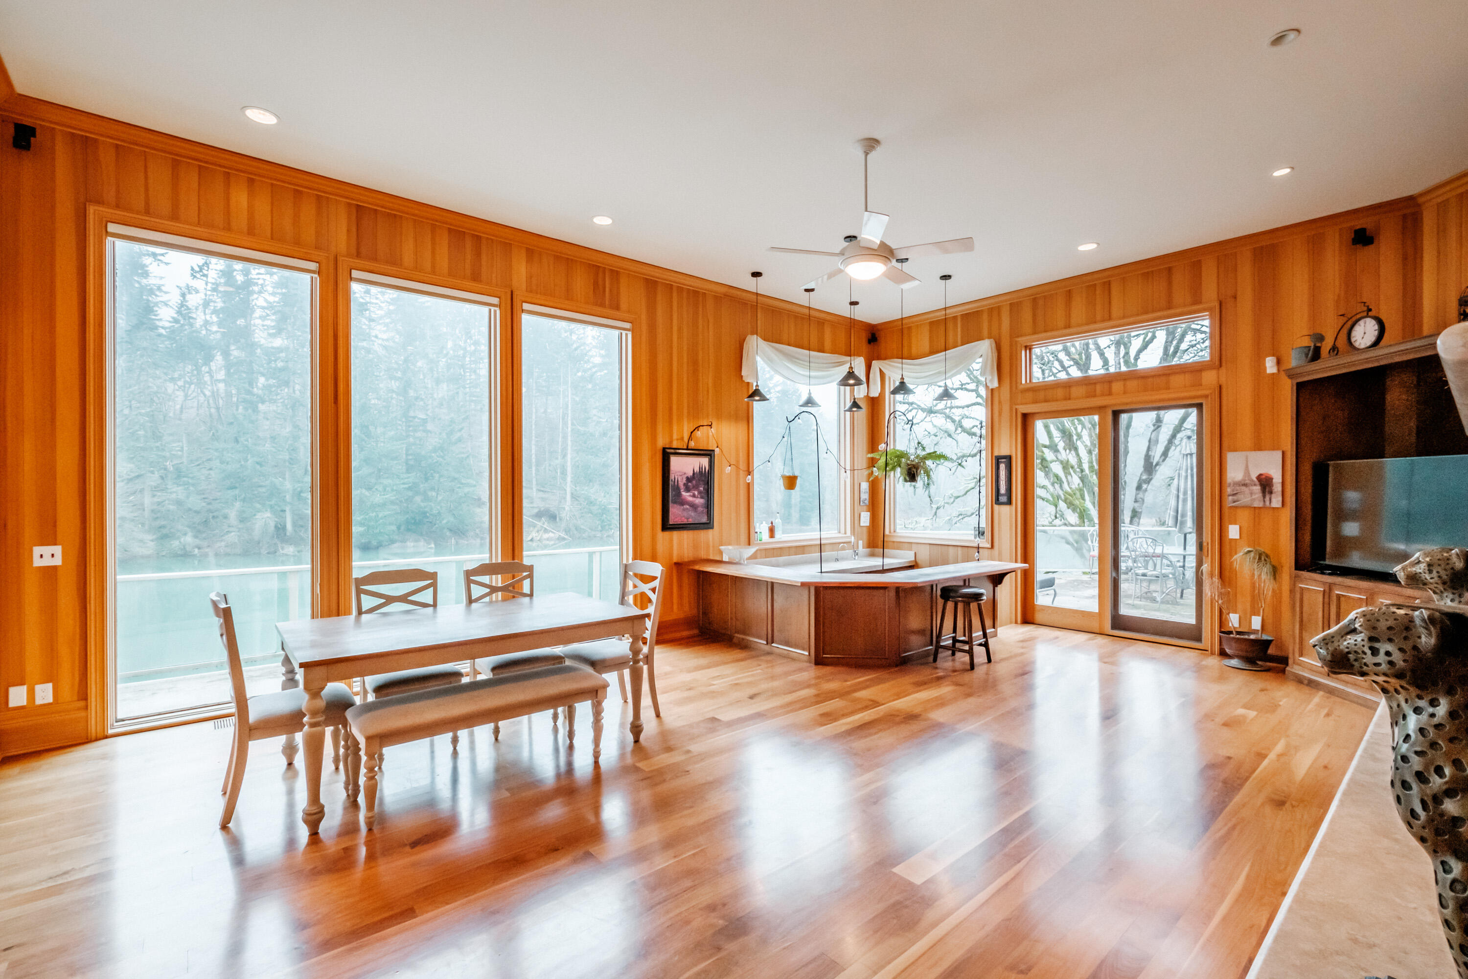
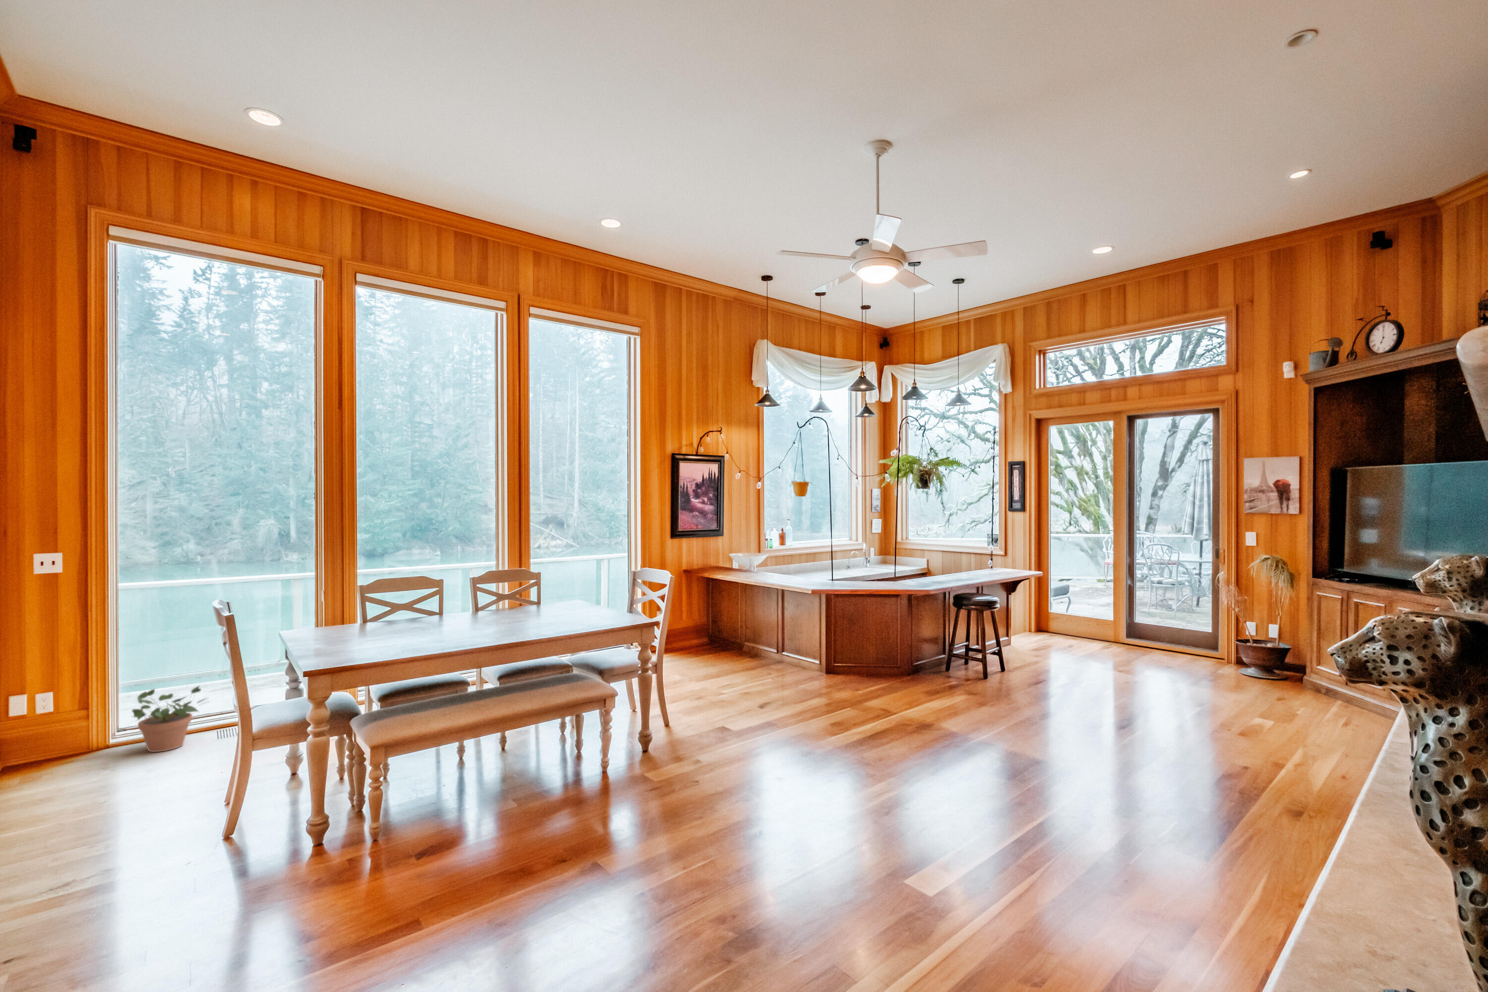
+ potted plant (172, 717)
